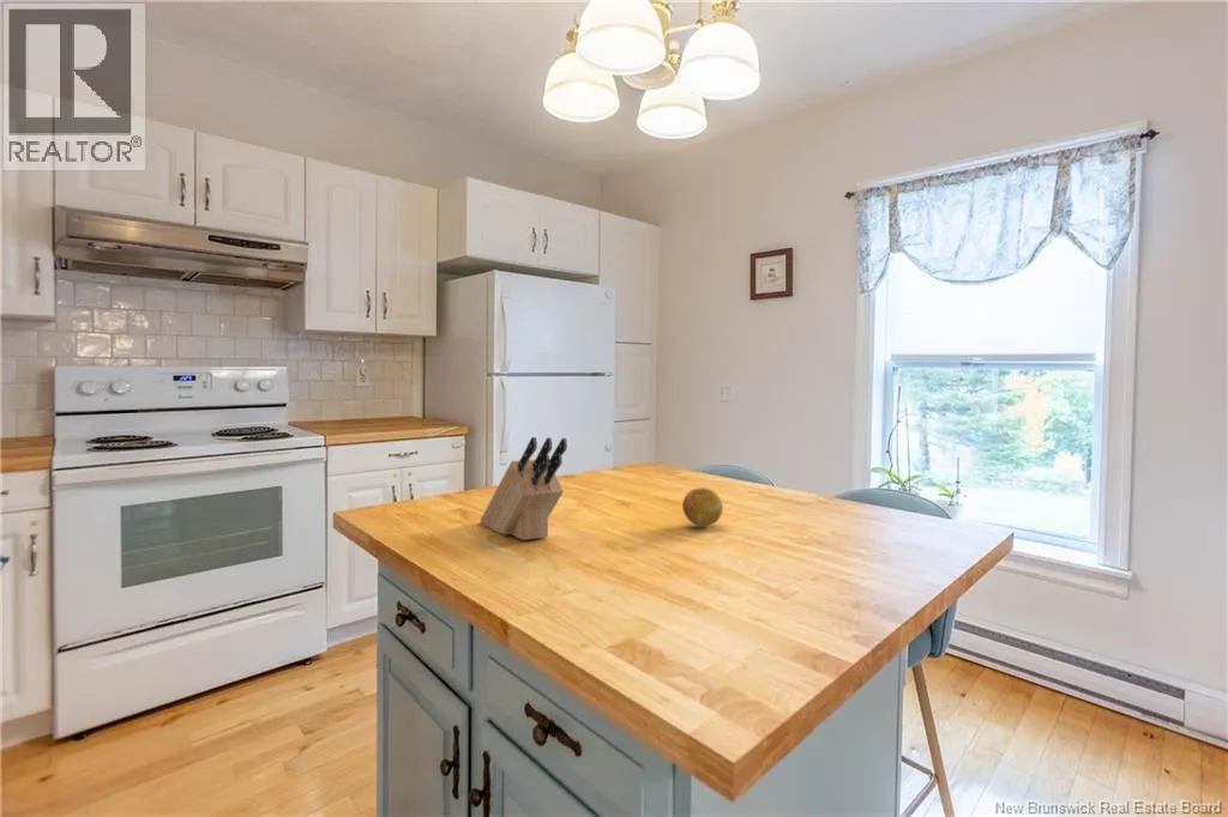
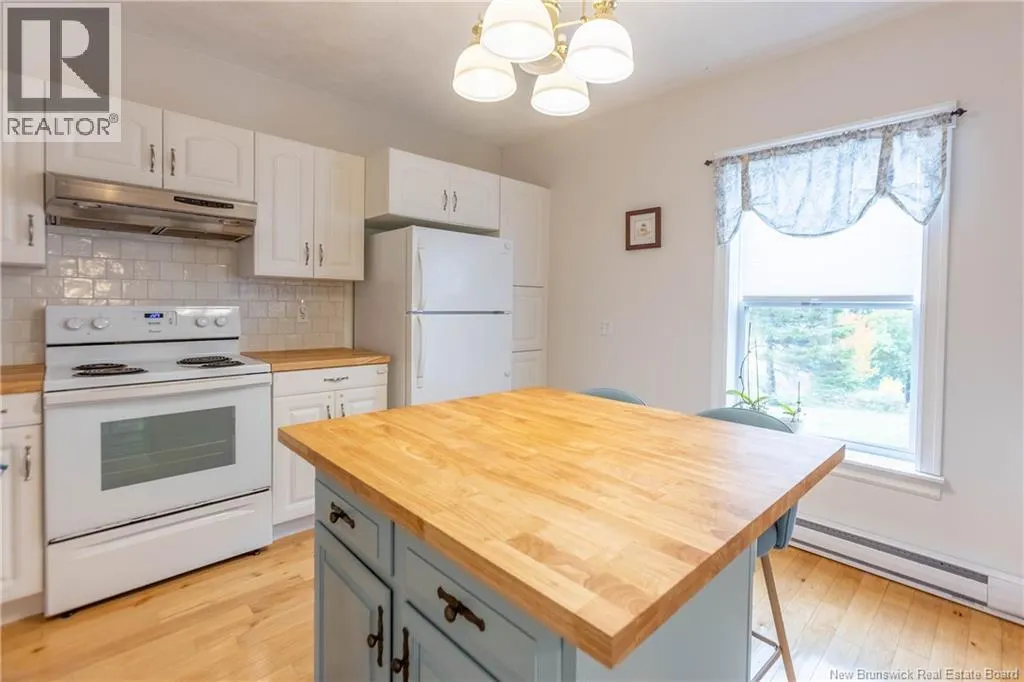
- fruit (702, 507)
- knife block (523, 483)
